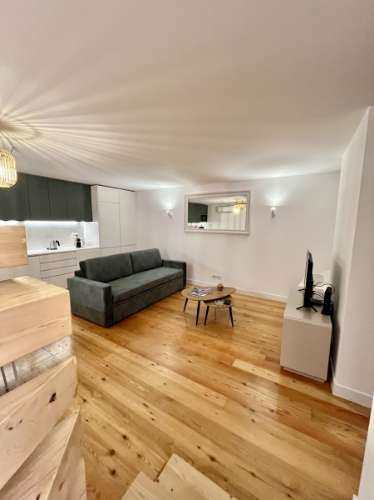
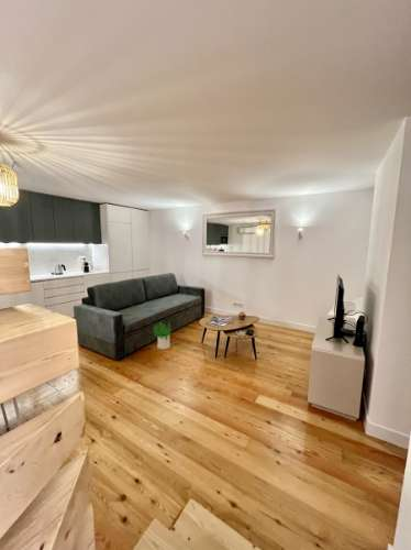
+ potted plant (162, 334)
